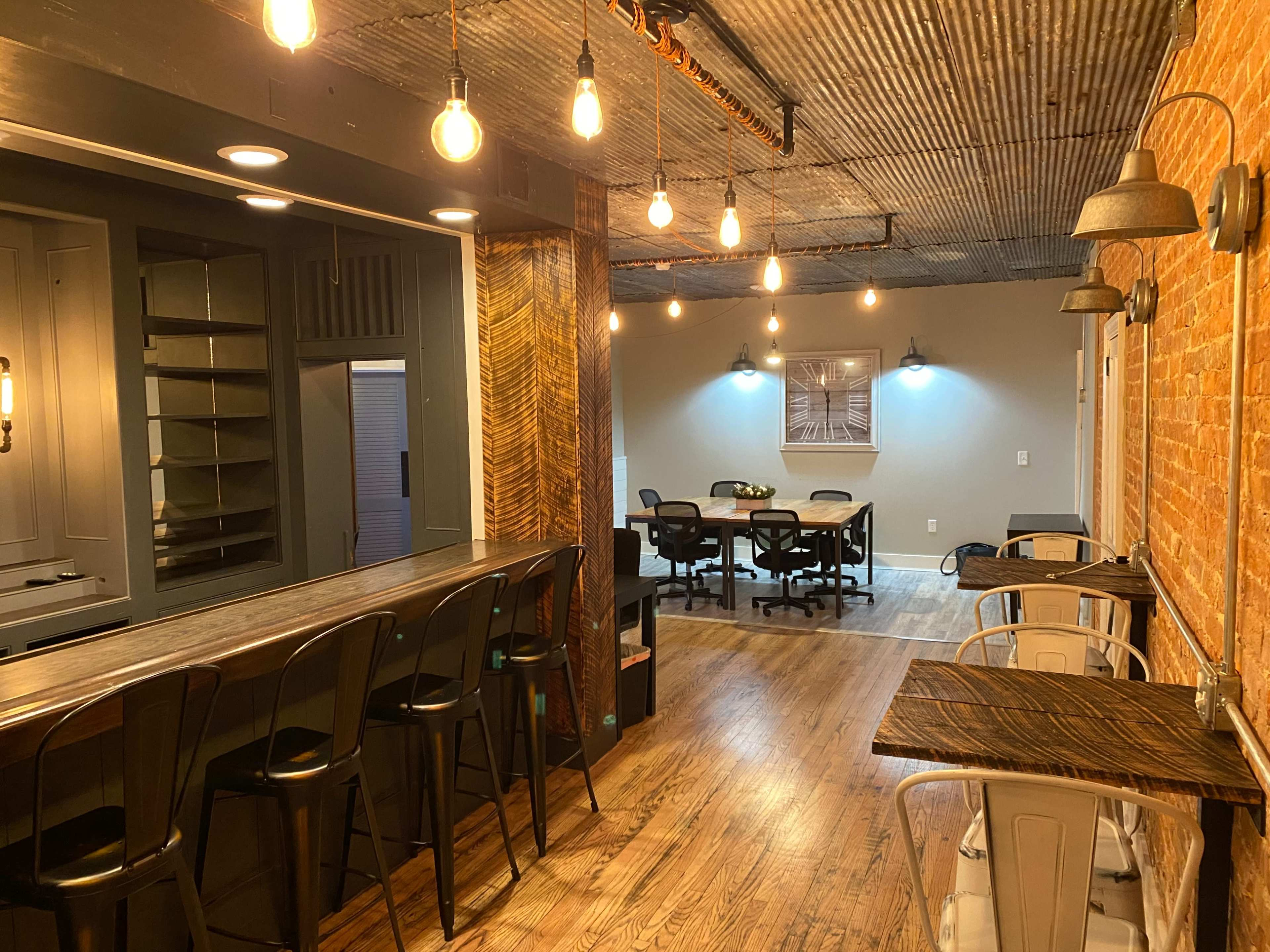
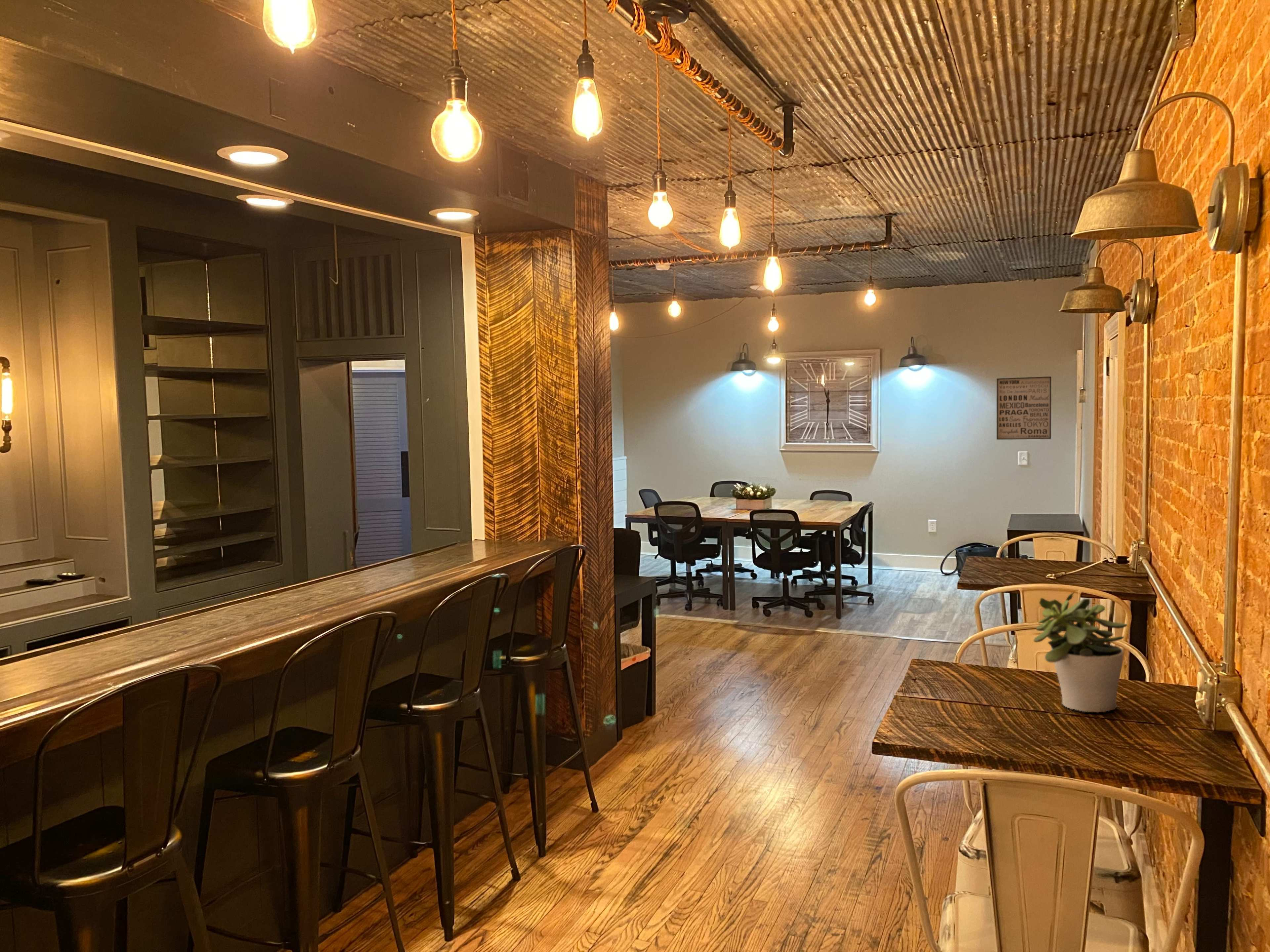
+ wall art (1024, 408)
+ potted plant (1070, 648)
